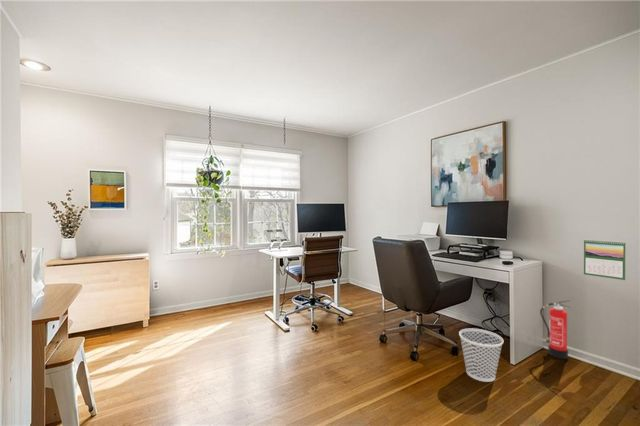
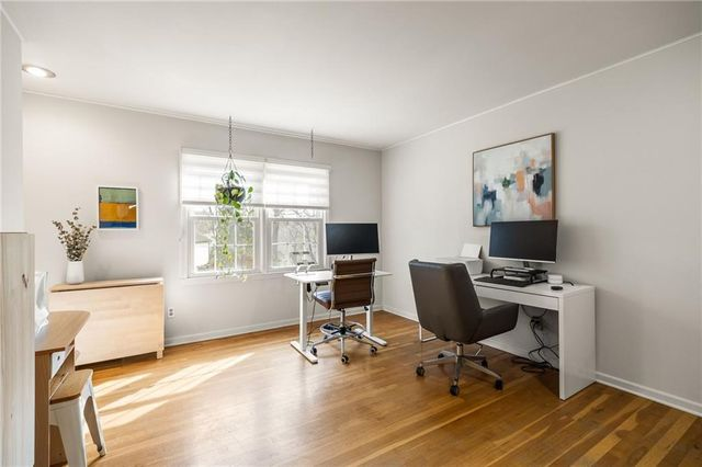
- calendar (603, 258)
- fire extinguisher (554, 325)
- wastebasket (480, 355)
